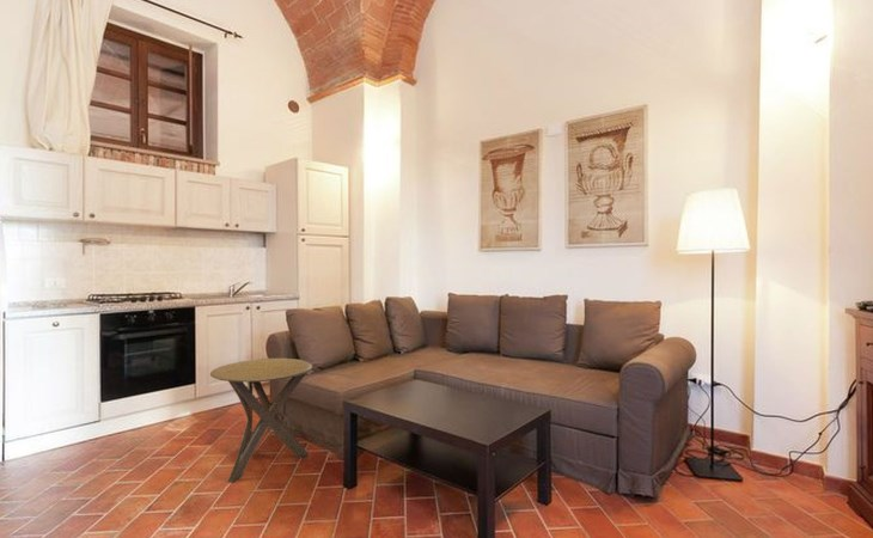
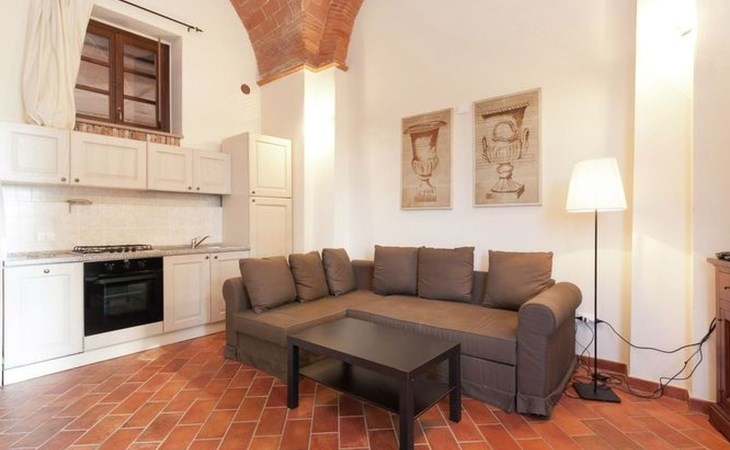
- side table (263, 414)
